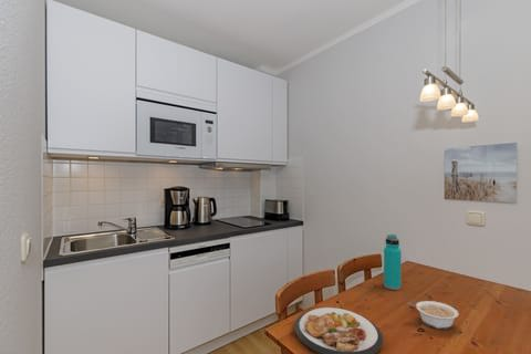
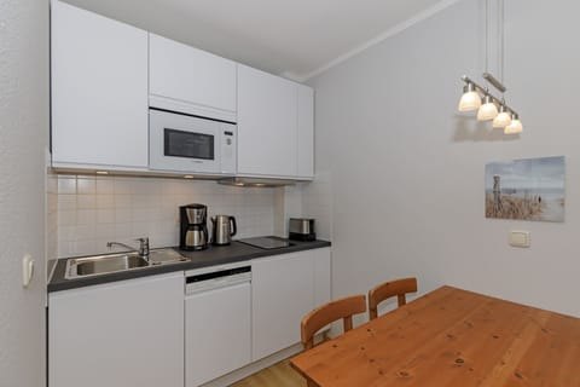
- plate (336, 326)
- water bottle (392, 260)
- legume (435, 314)
